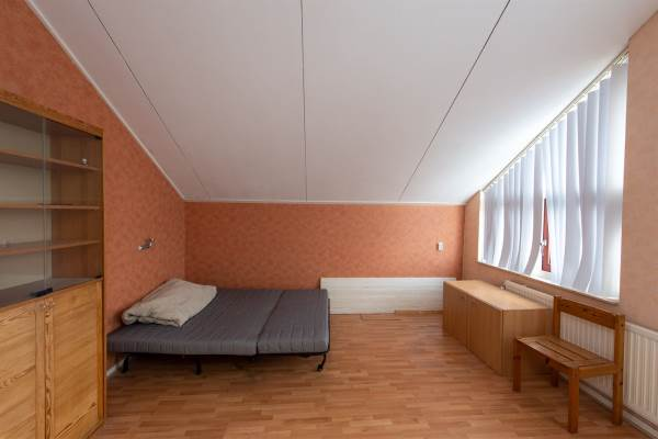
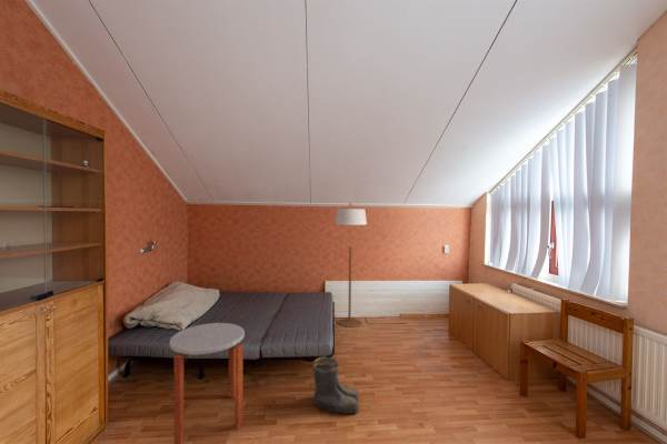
+ boots (336, 383)
+ floor lamp (349, 262)
+ side table (229, 376)
